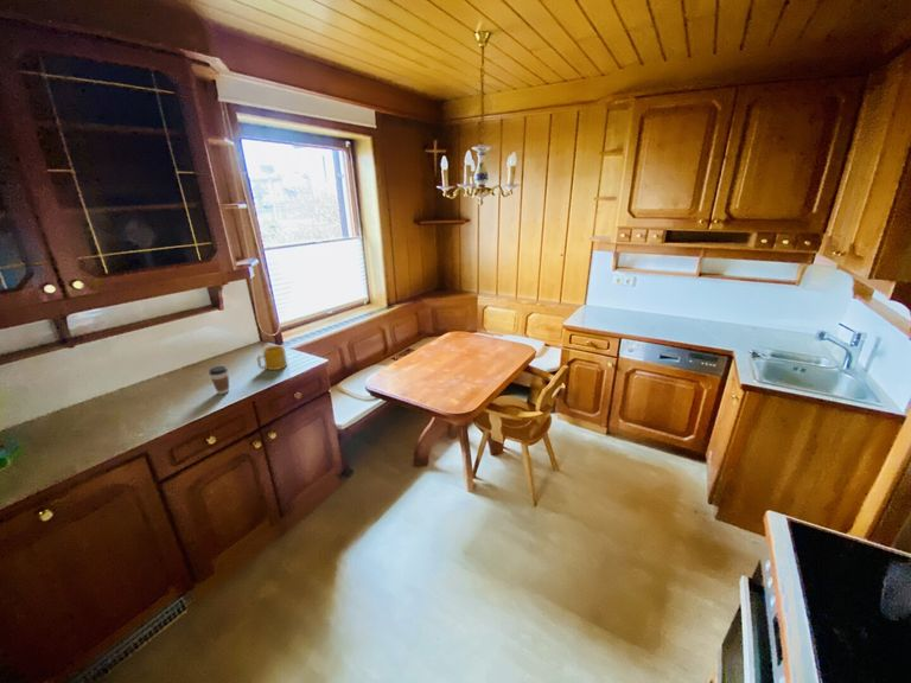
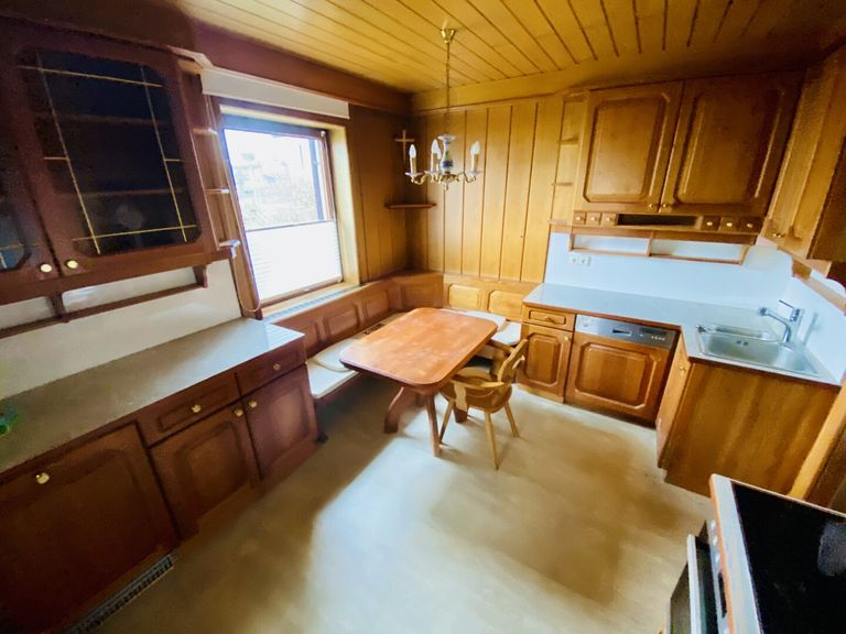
- coffee cup (221, 379)
- mug (270, 358)
